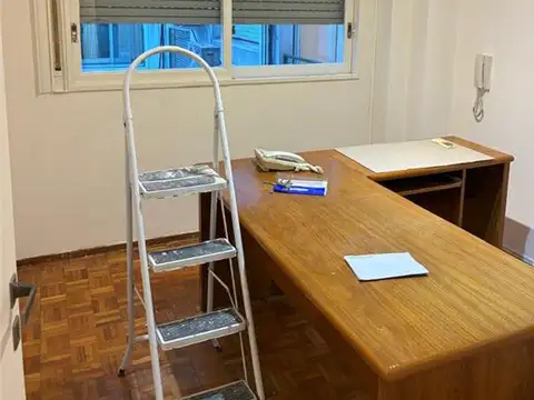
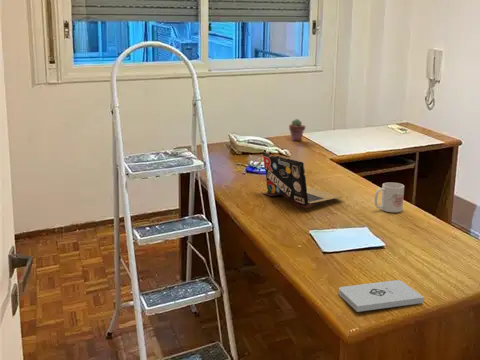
+ notepad (379, 294)
+ potted succulent (296, 129)
+ laptop (303, 175)
+ mug (388, 197)
